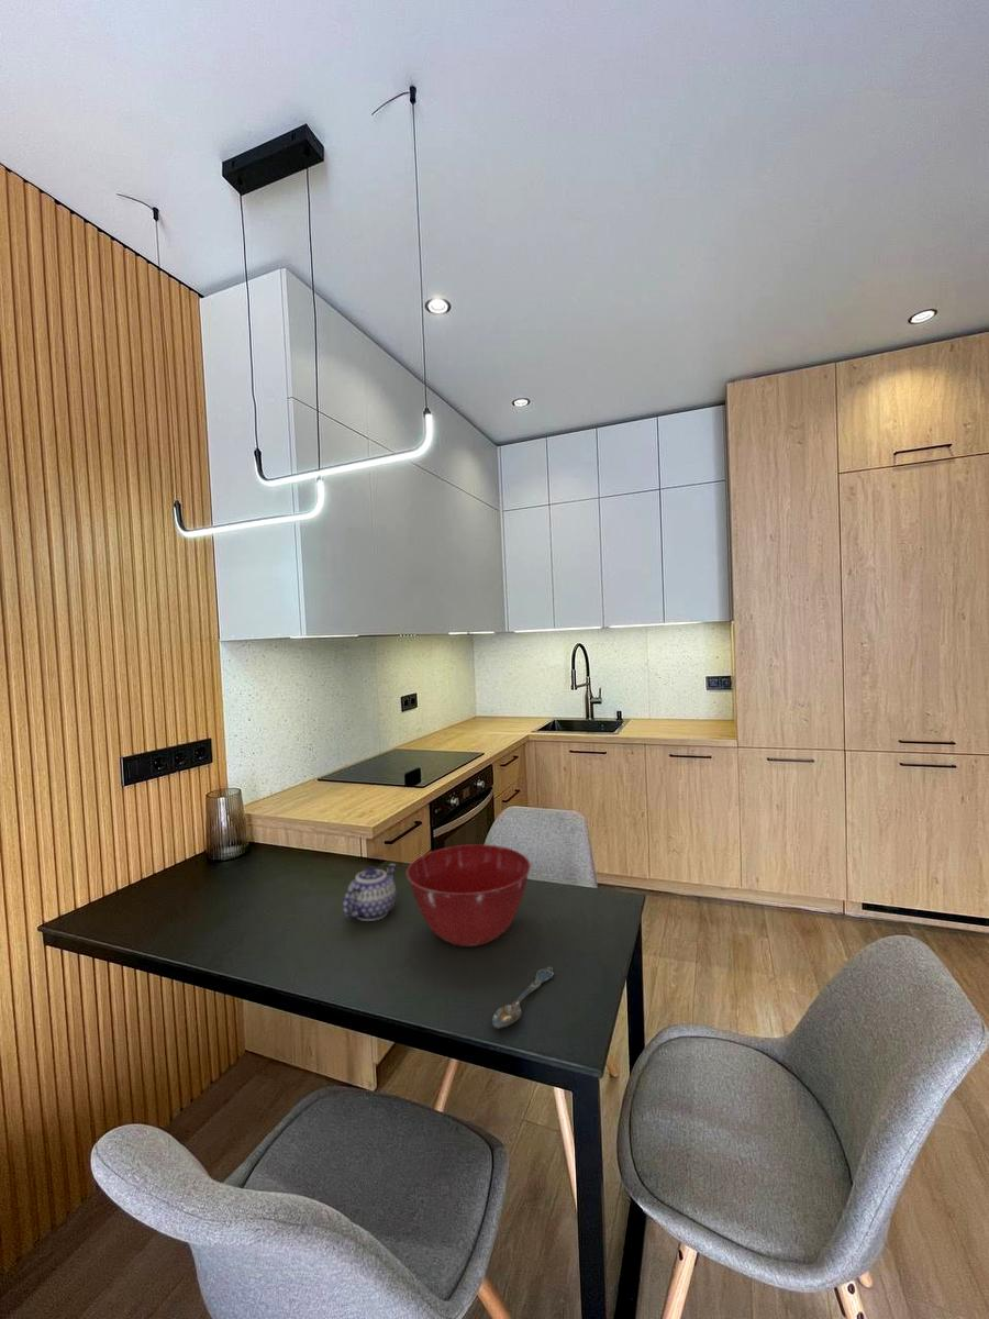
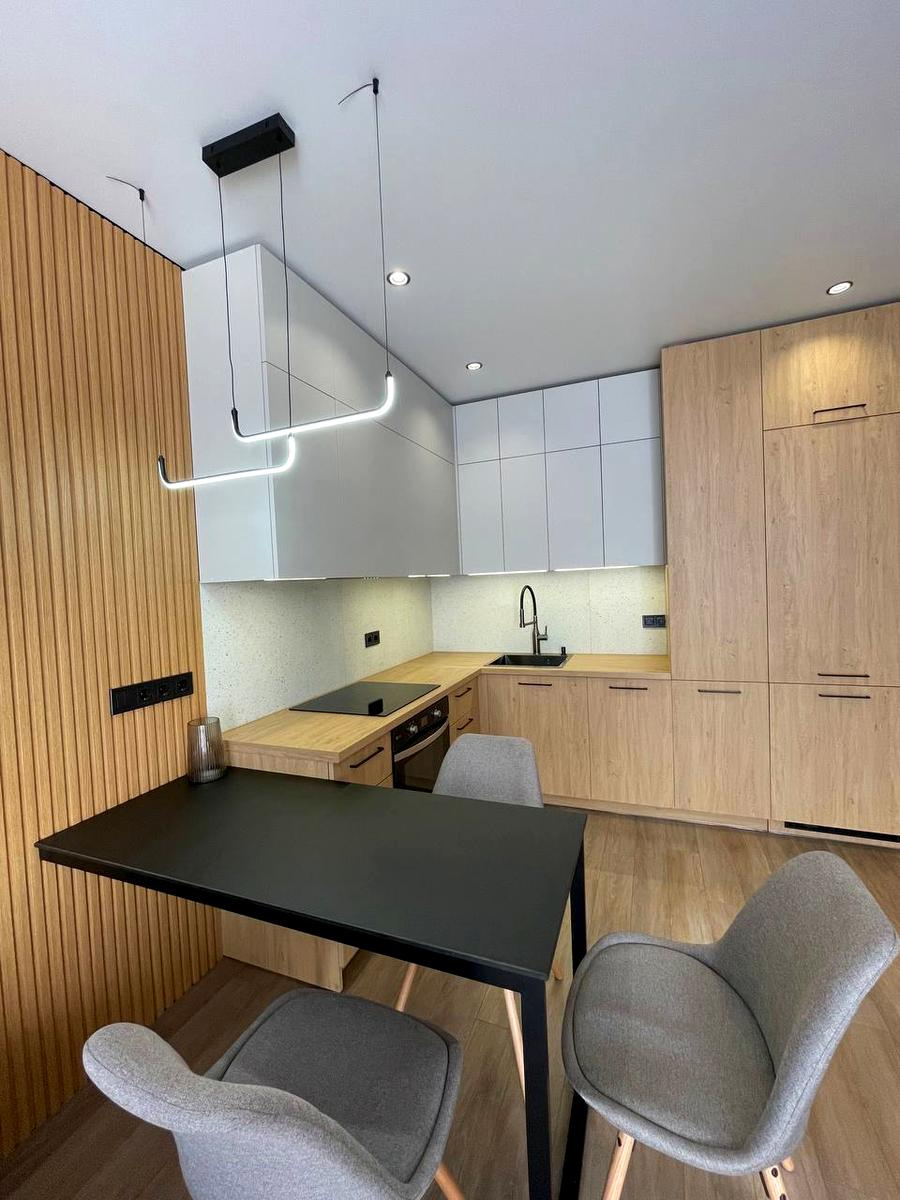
- spoon (525, 995)
- teapot (371, 889)
- mixing bowl (470, 898)
